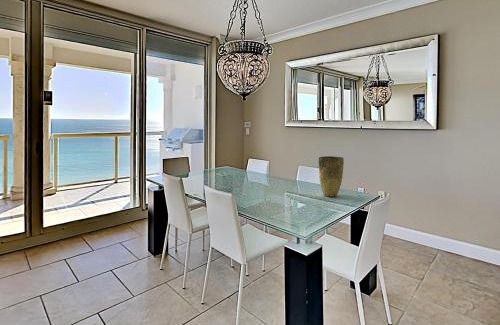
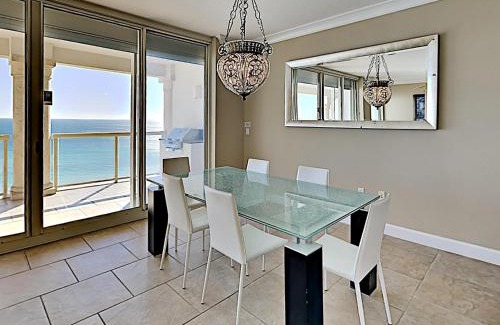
- vase (330, 176)
